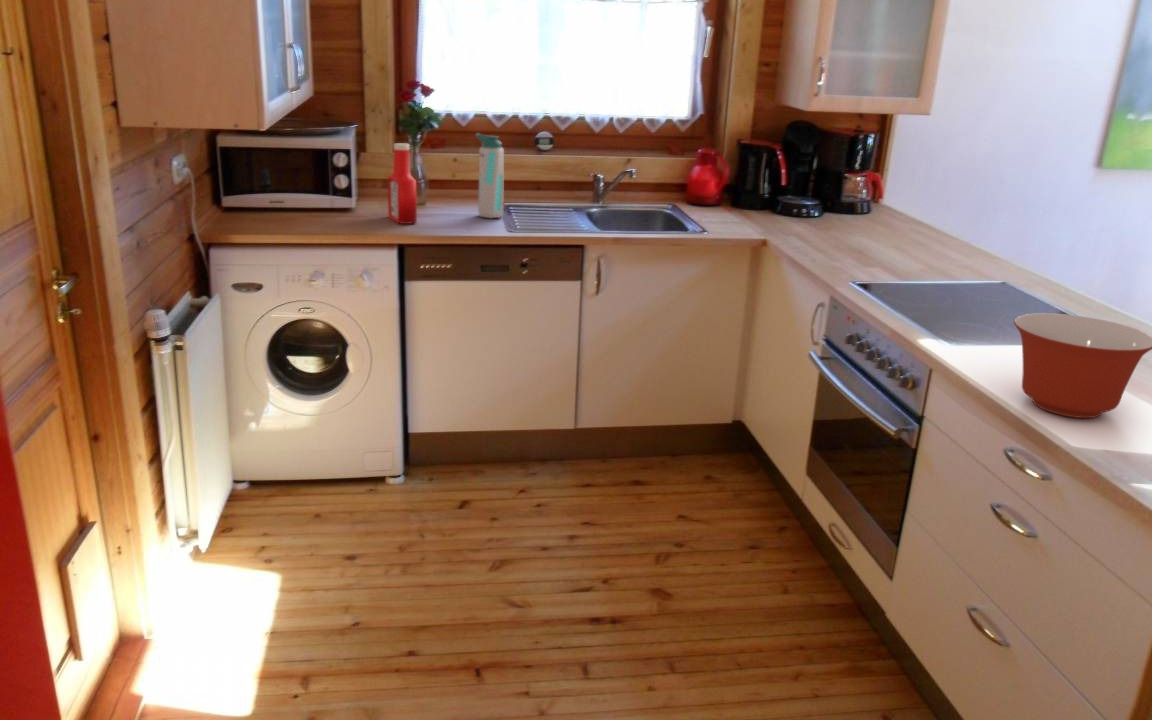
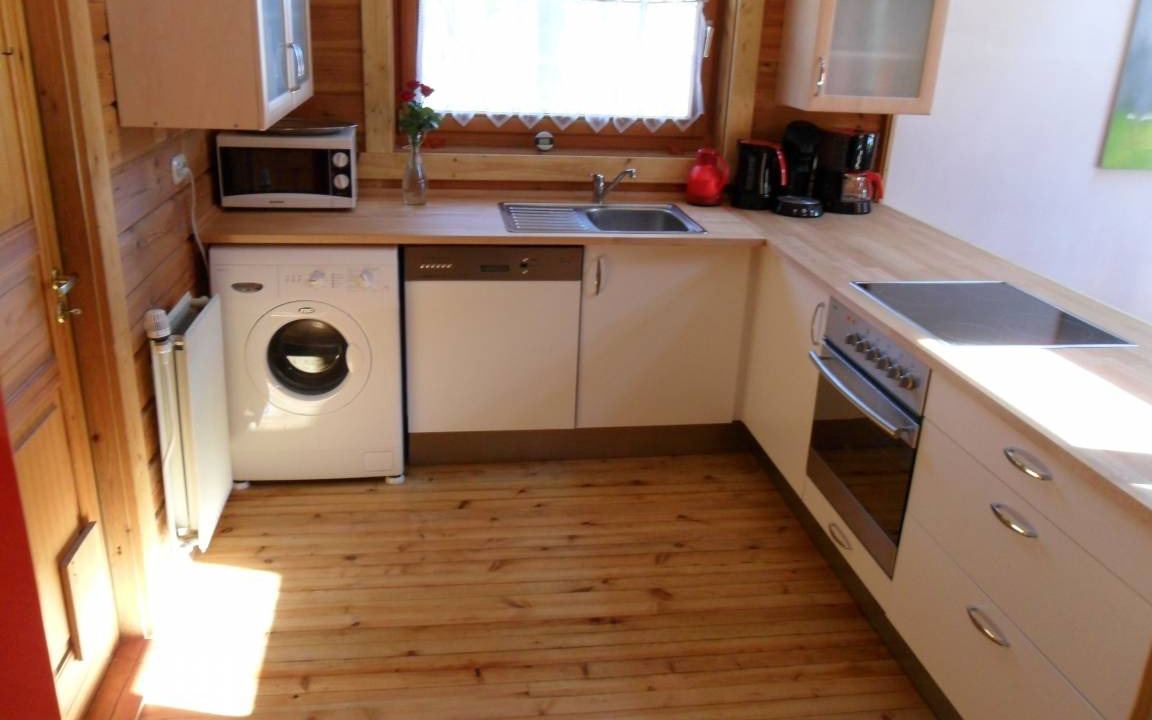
- mixing bowl (1075, 369)
- soap bottle (402, 182)
- water bottle (489, 175)
